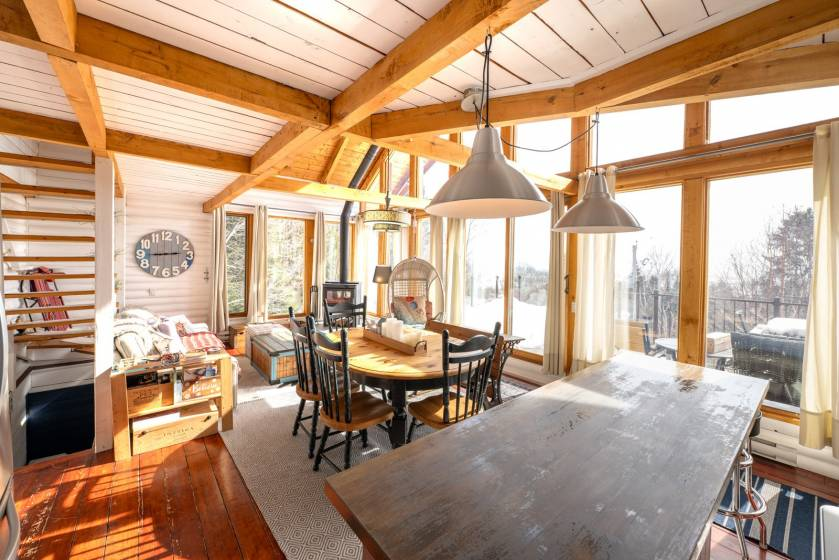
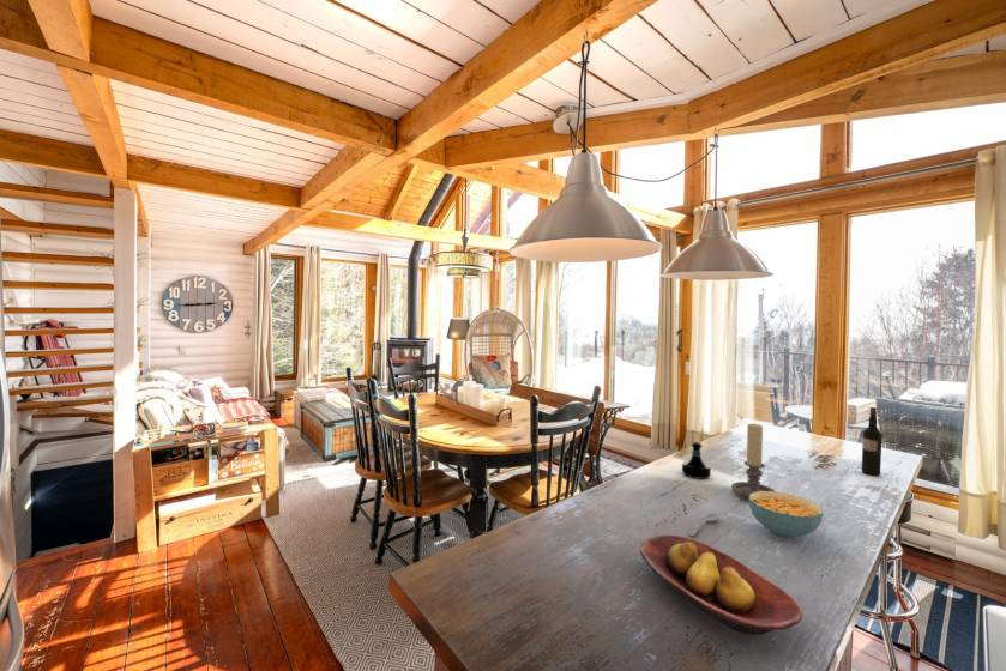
+ wine bottle (872, 440)
+ fruit bowl (710, 575)
+ candle holder (752, 460)
+ spoon (703, 522)
+ tequila bottle (695, 458)
+ cereal bowl (783, 518)
